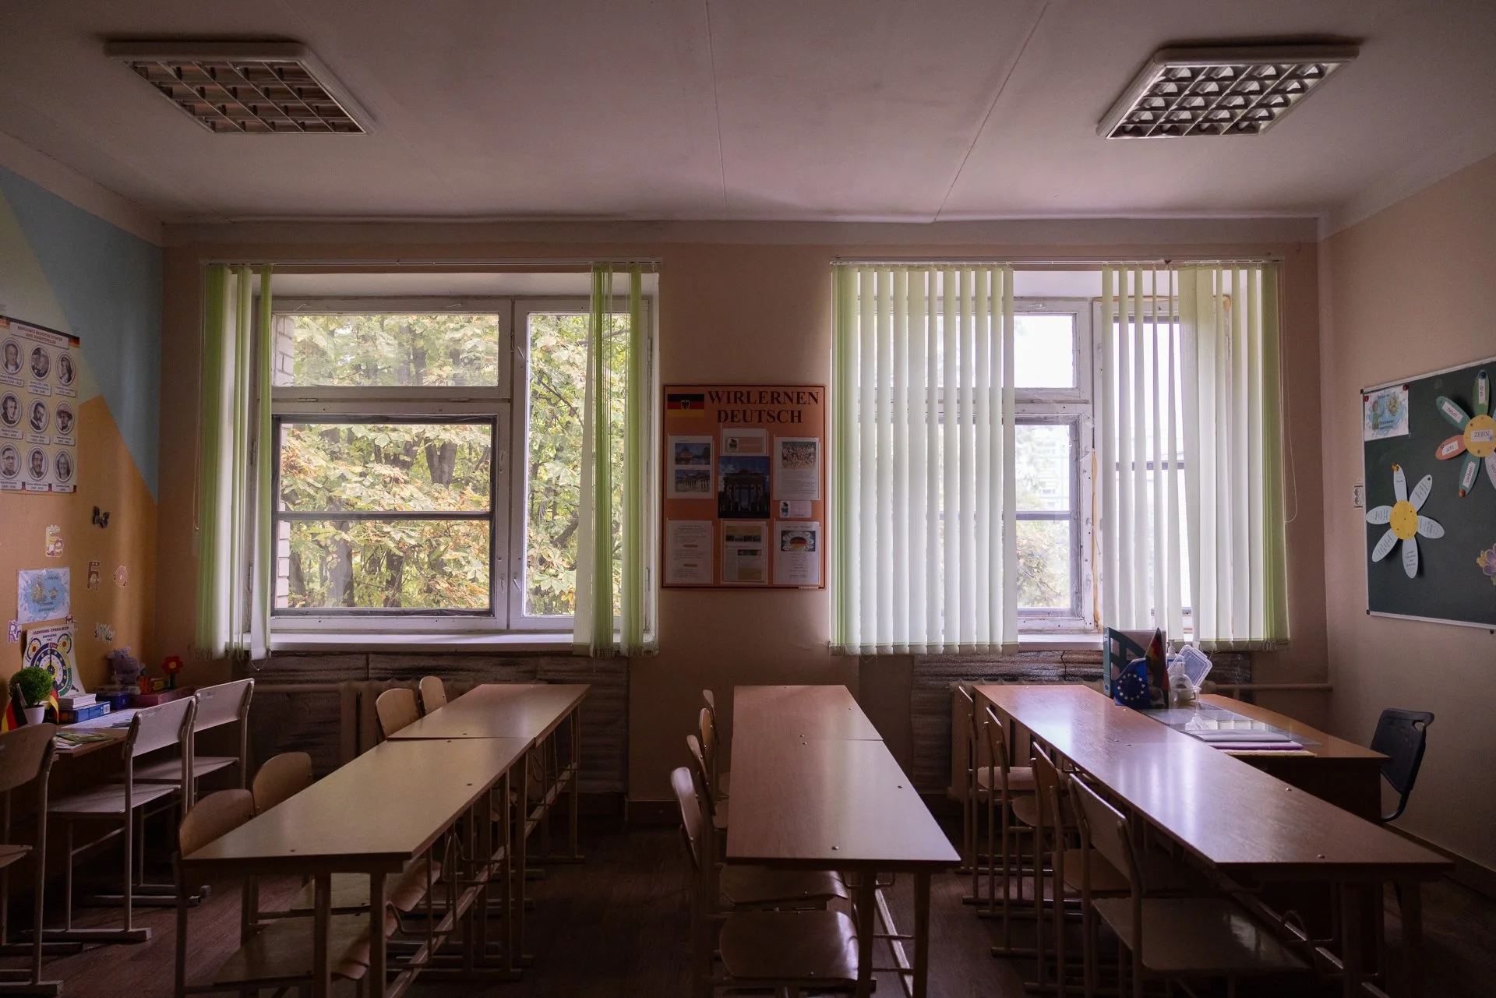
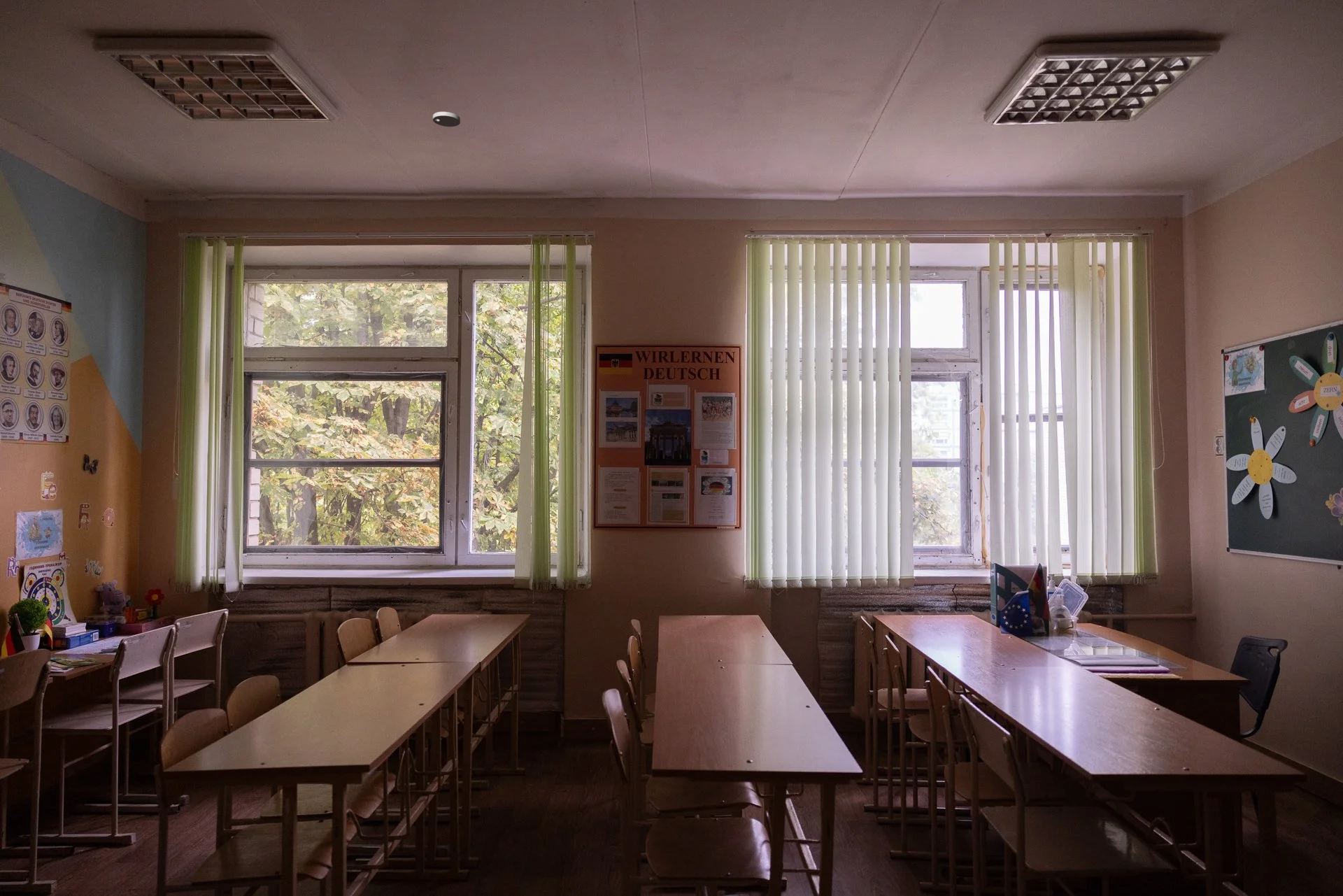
+ smoke detector (446, 119)
